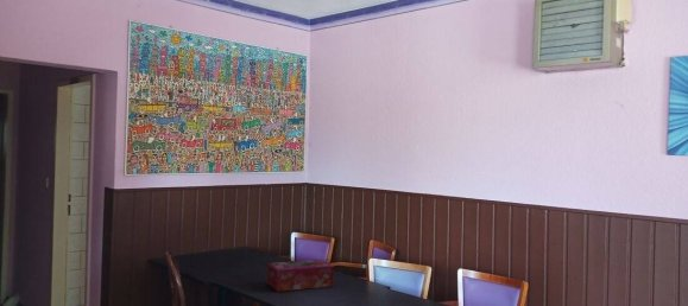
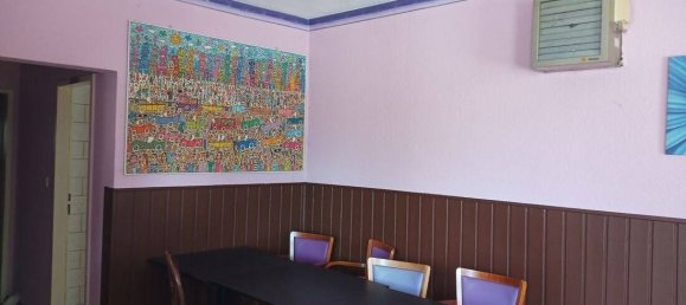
- tissue box (299, 274)
